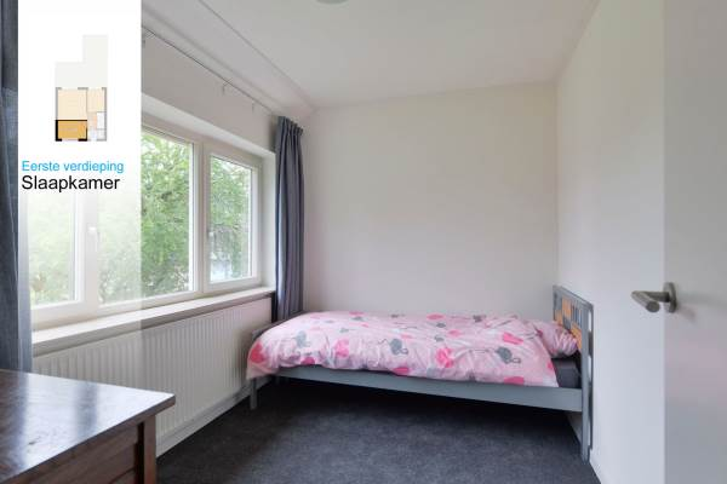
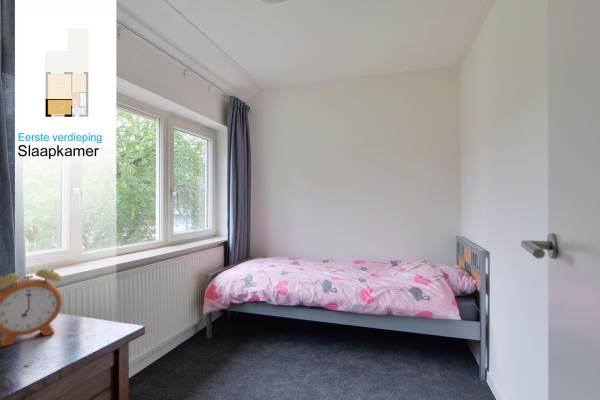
+ alarm clock (28, 298)
